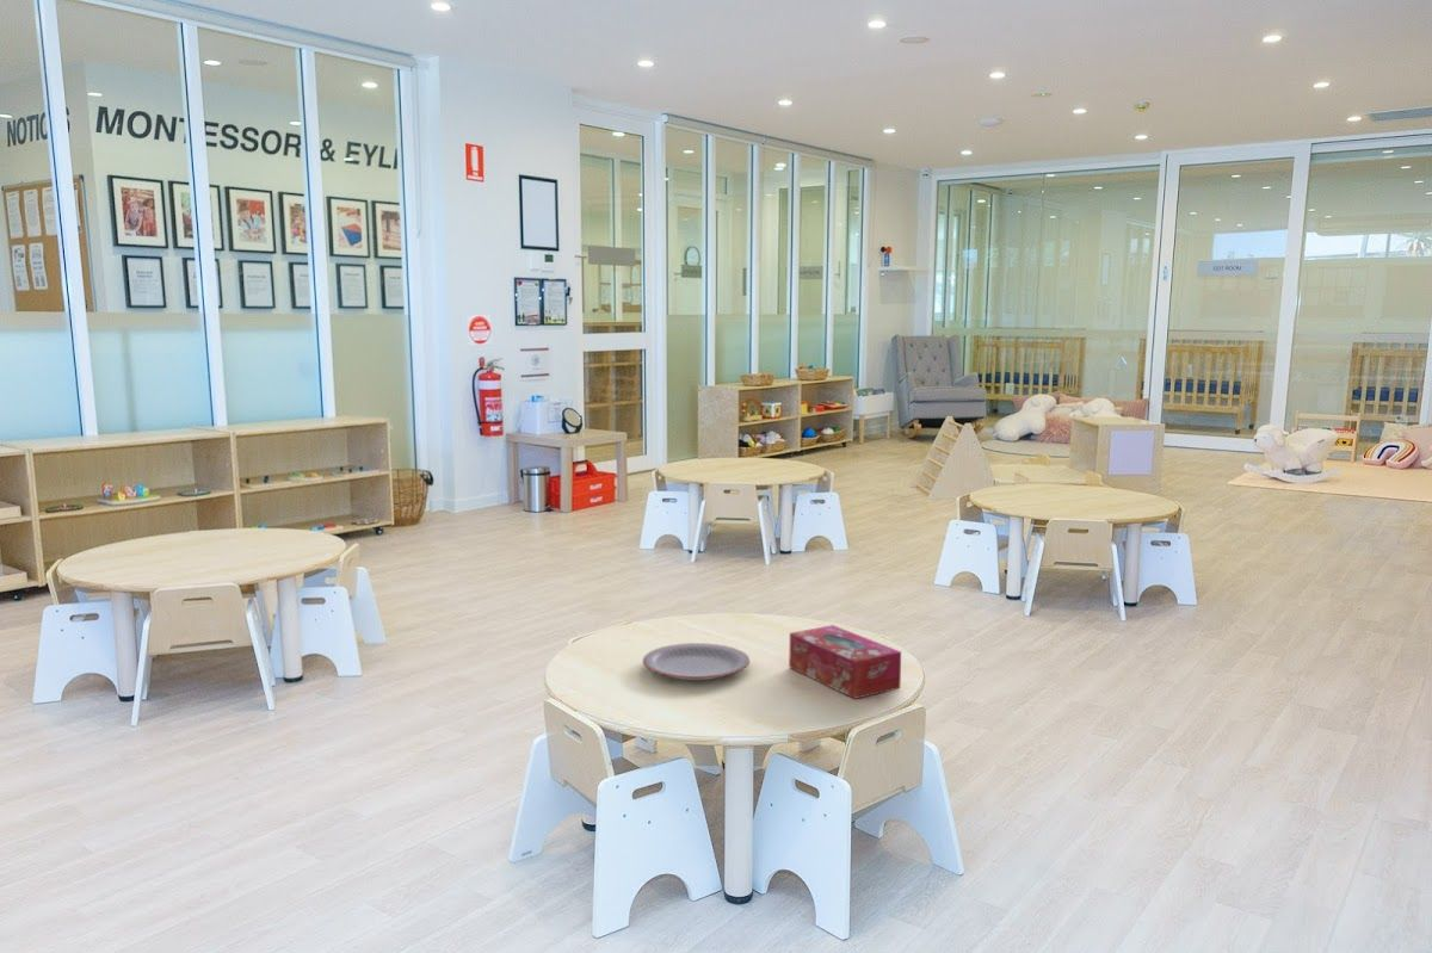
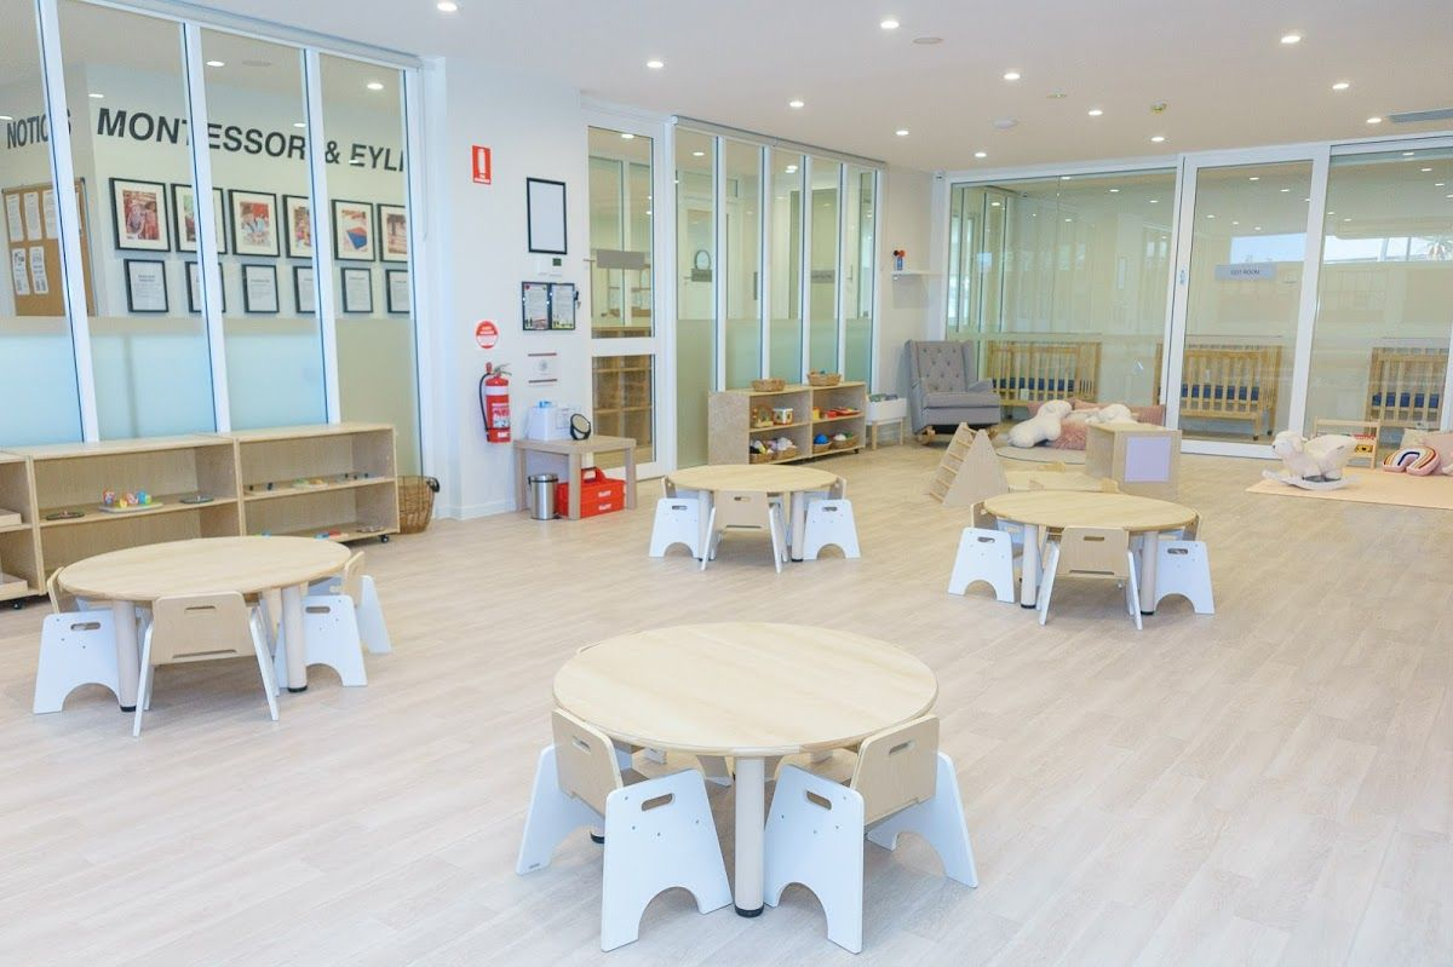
- plate (696, 663)
- tissue box (842, 660)
